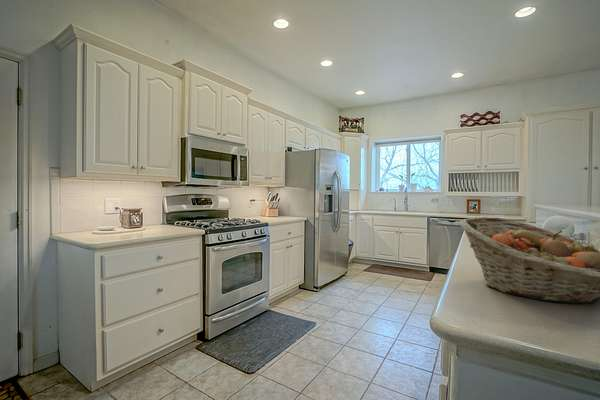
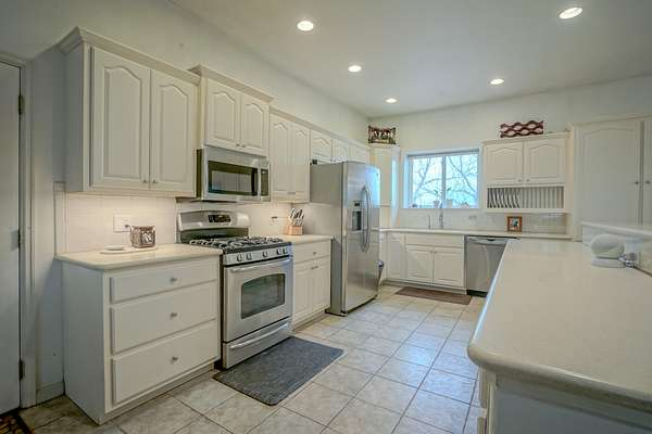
- fruit basket (532, 252)
